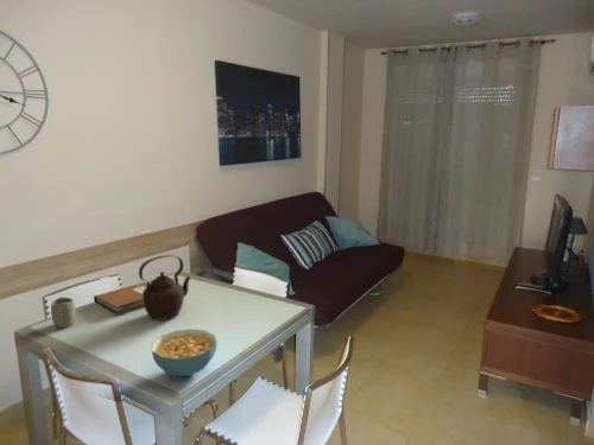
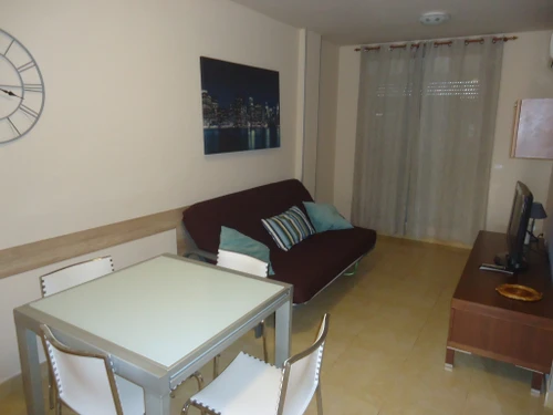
- cereal bowl (184, 357)
- notebook (132, 295)
- cup (63, 312)
- teapot (168, 284)
